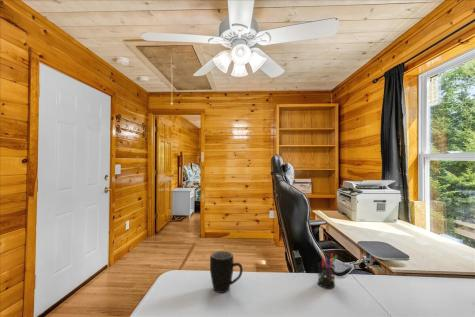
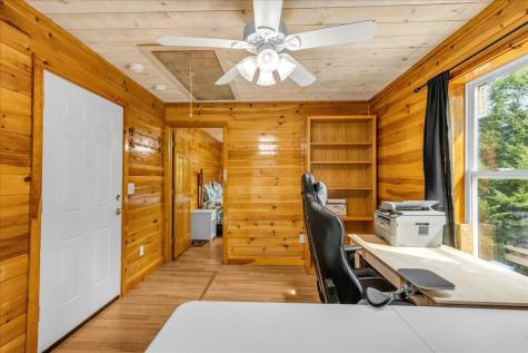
- pen holder (328, 267)
- mug (226, 273)
